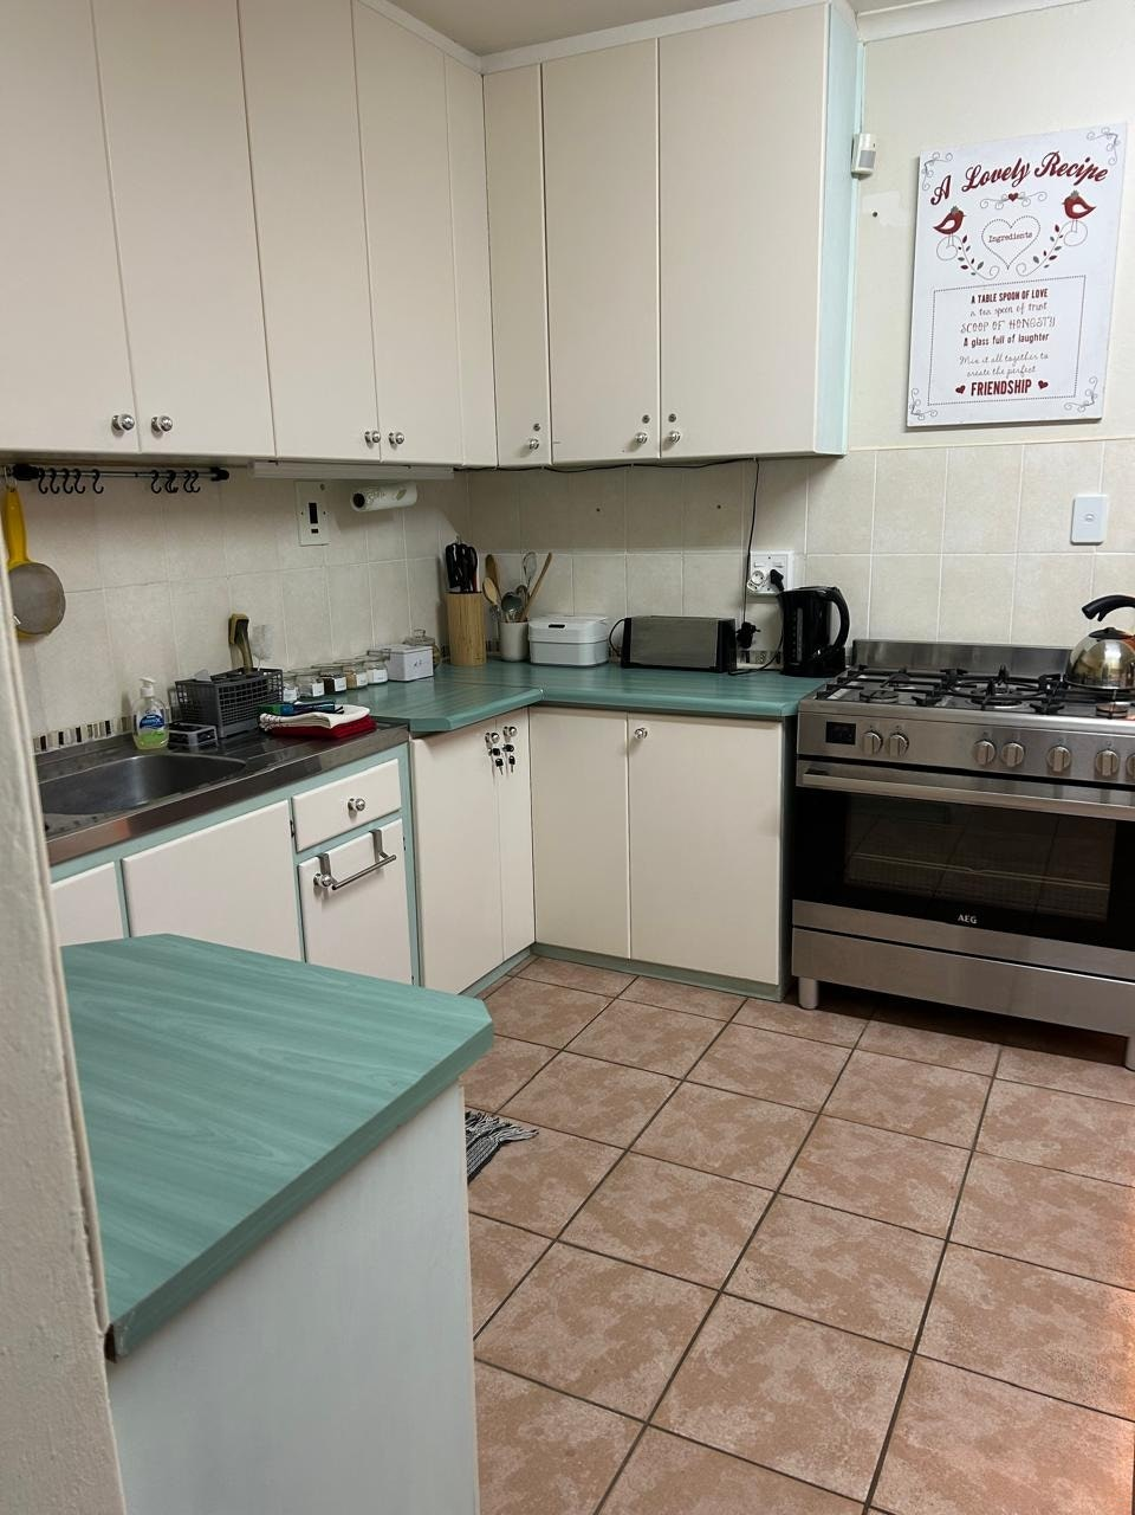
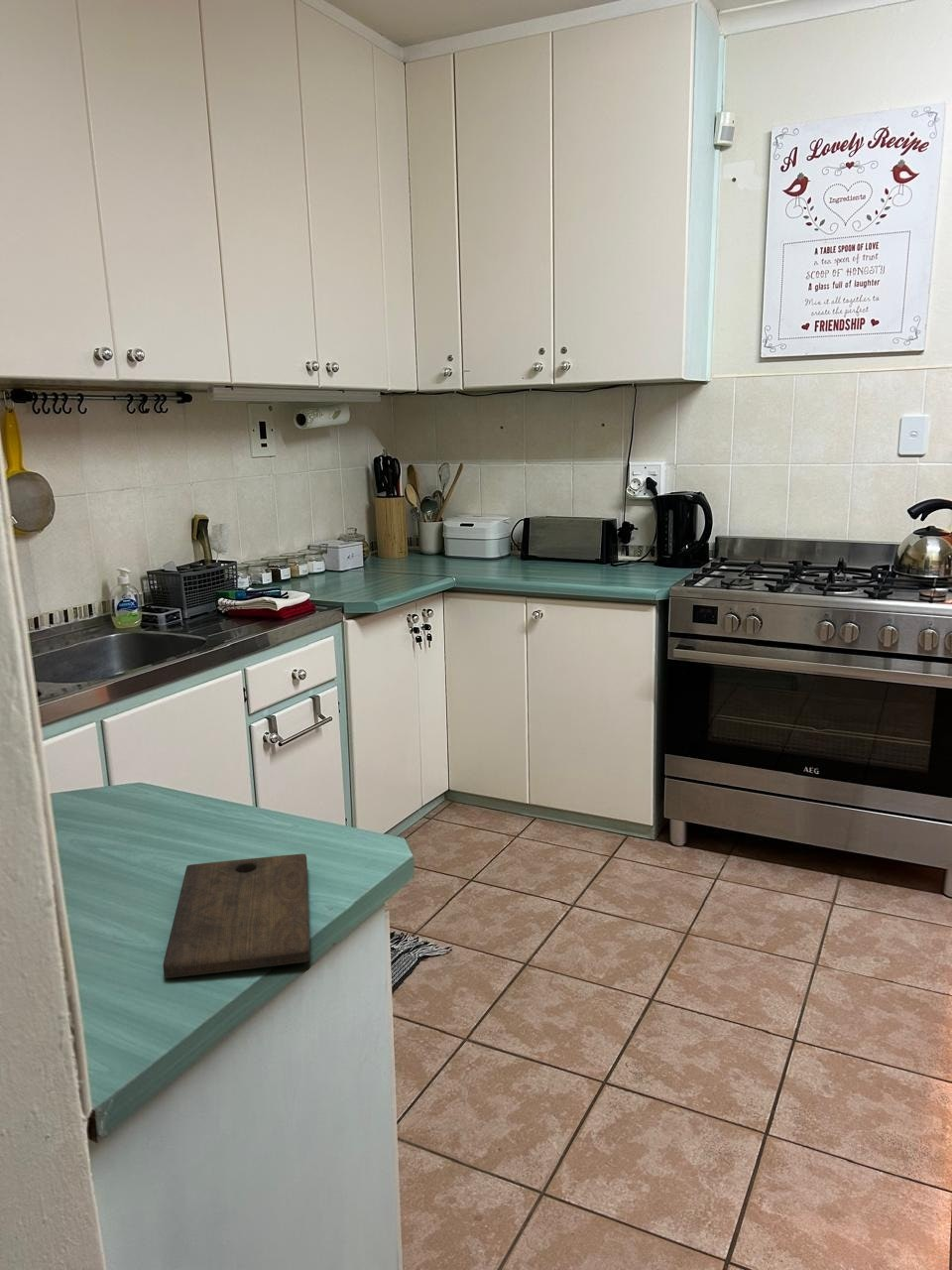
+ cutting board (242, 909)
